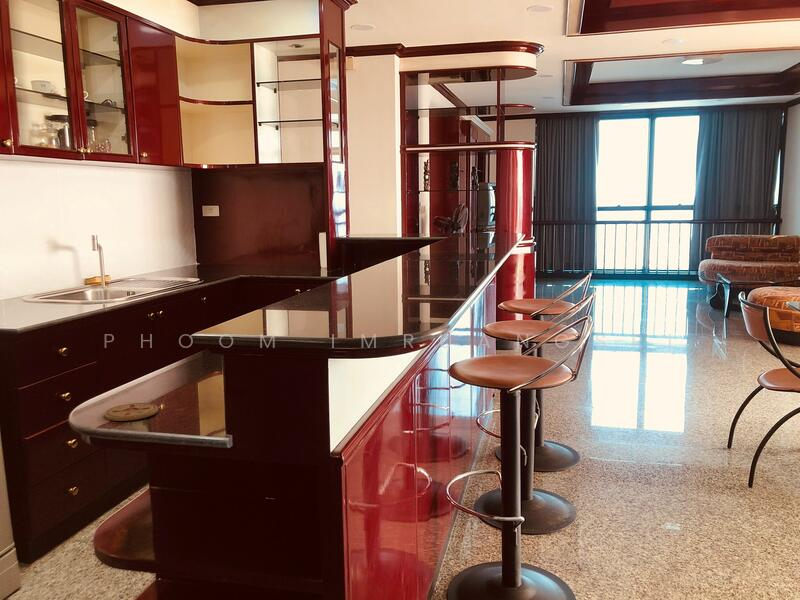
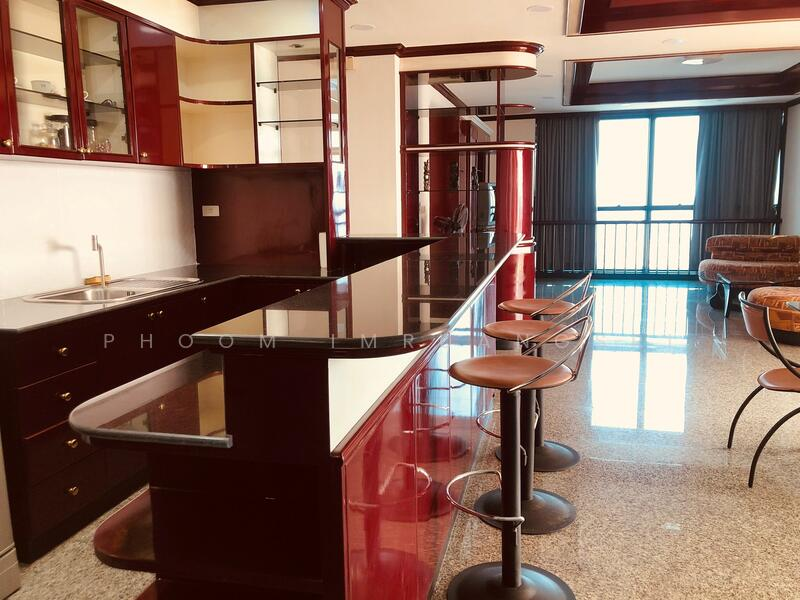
- coaster (131, 411)
